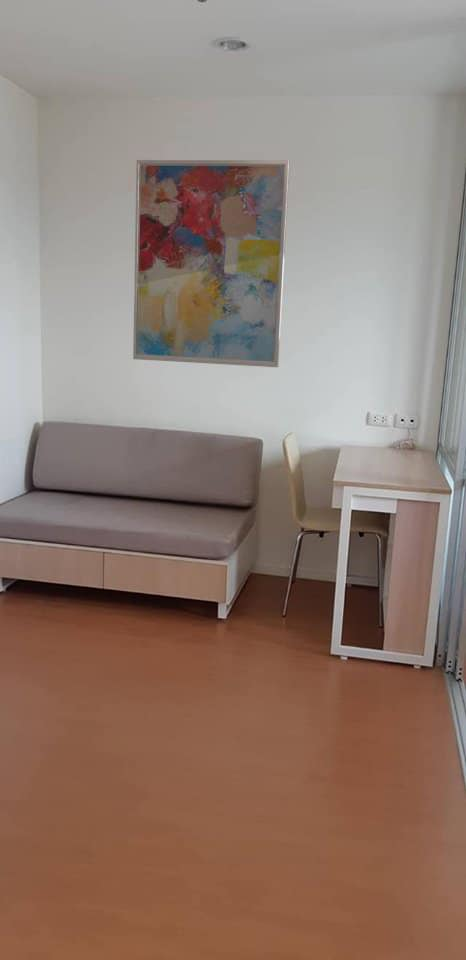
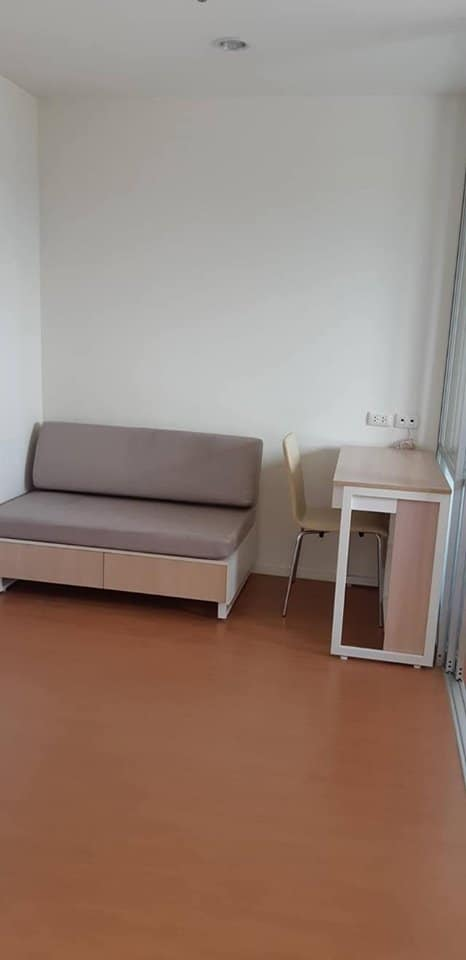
- wall art (208, 264)
